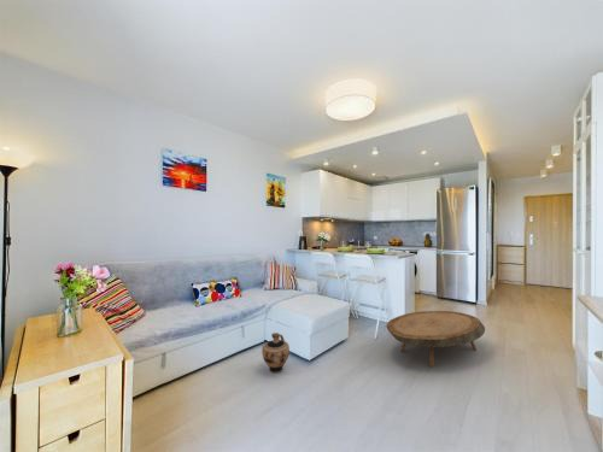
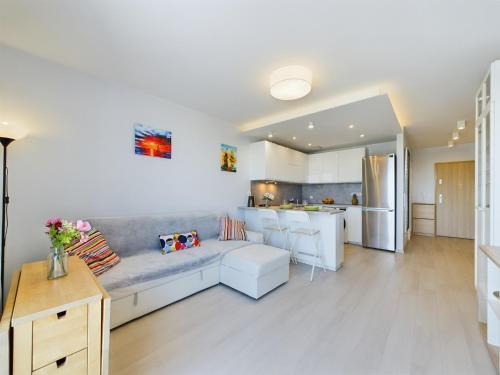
- ceramic jug (275, 351)
- coffee table (435, 336)
